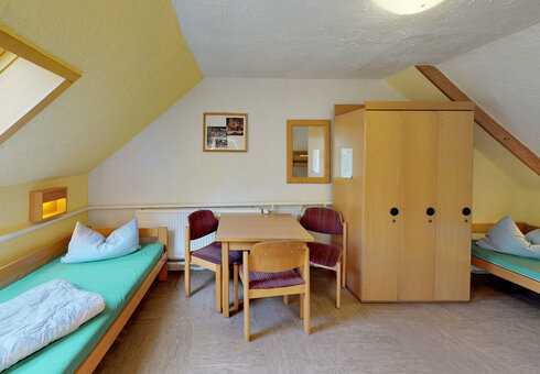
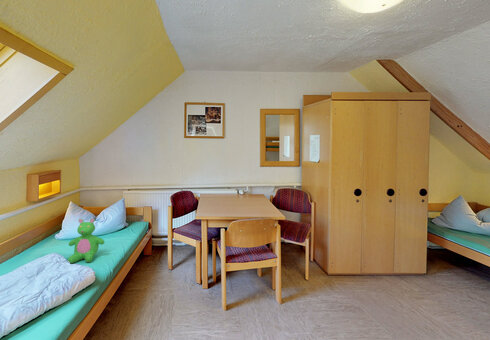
+ teddy bear (84, 239)
